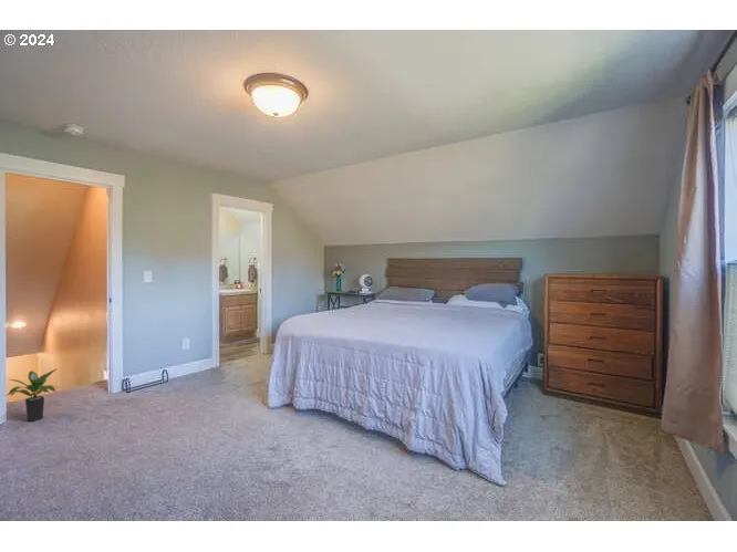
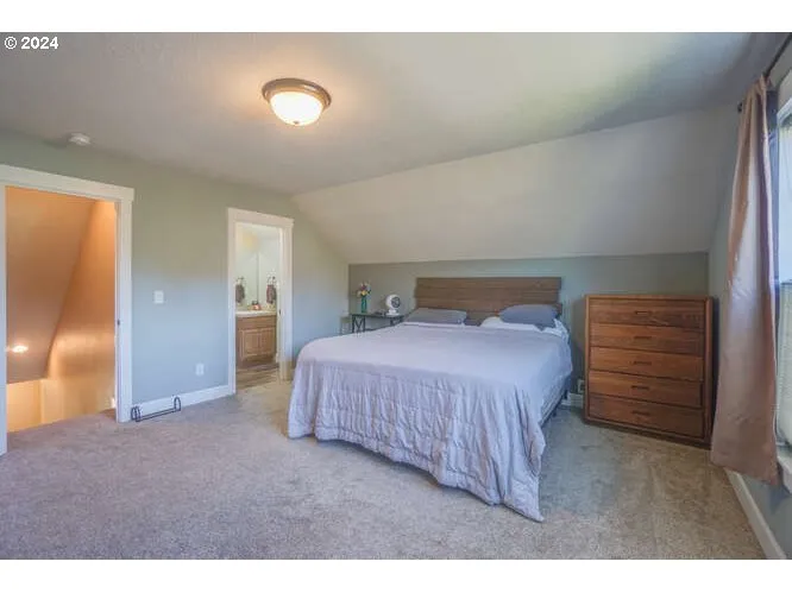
- potted plant (33, 395)
